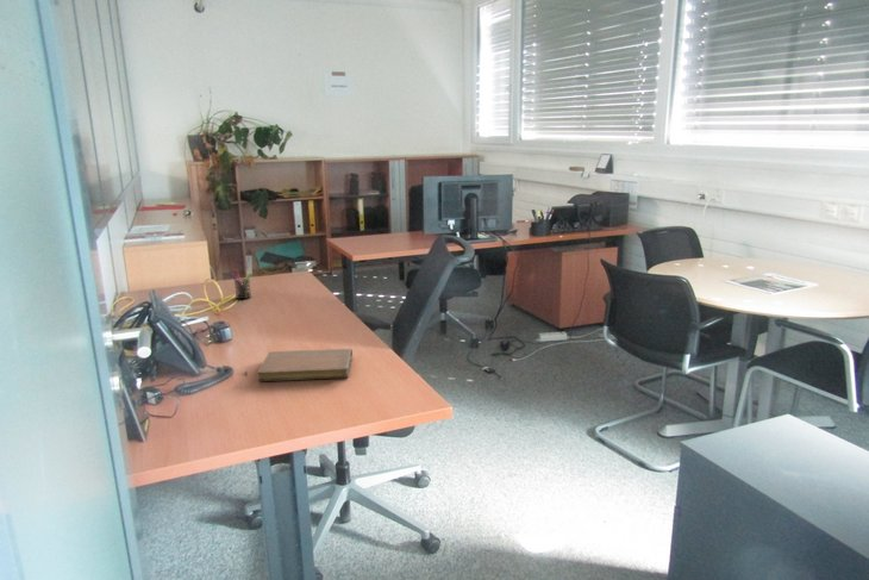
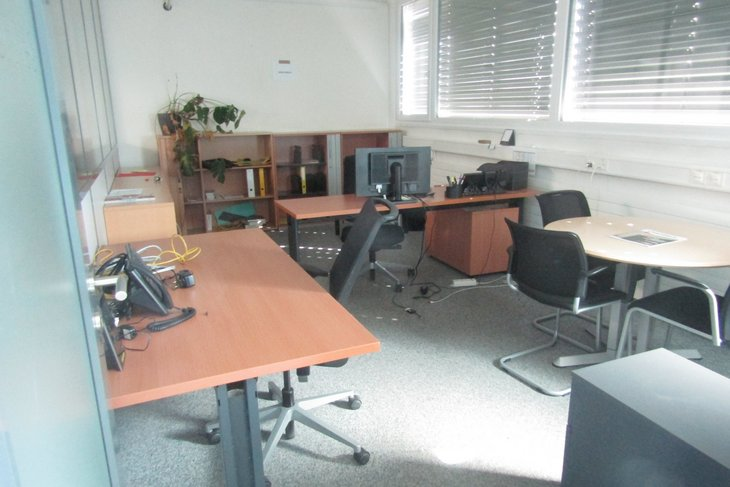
- notebook (307, 363)
- pen holder (243, 283)
